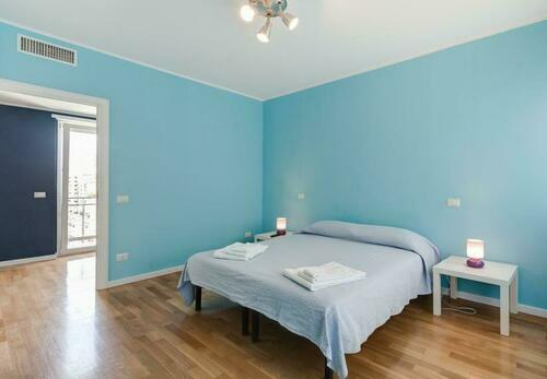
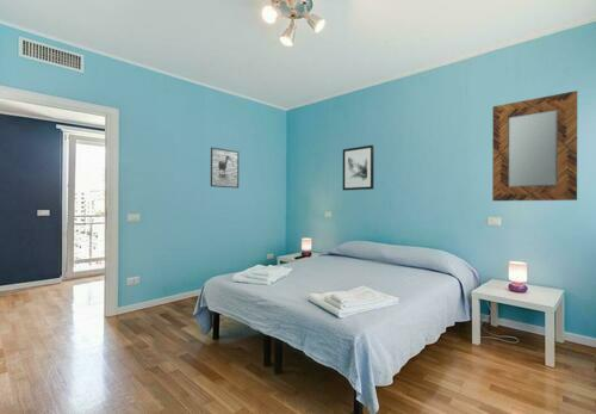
+ wall art (358, 168)
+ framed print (224, 168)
+ home mirror (532, 149)
